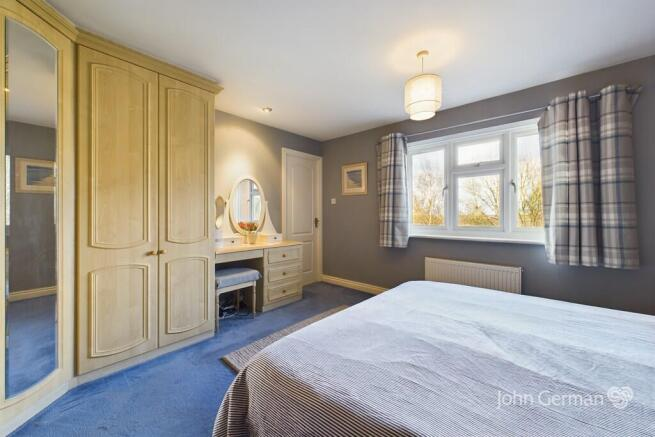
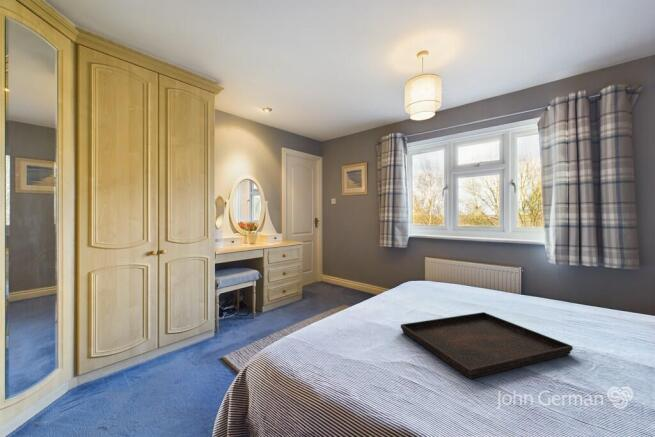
+ serving tray (478, 338)
